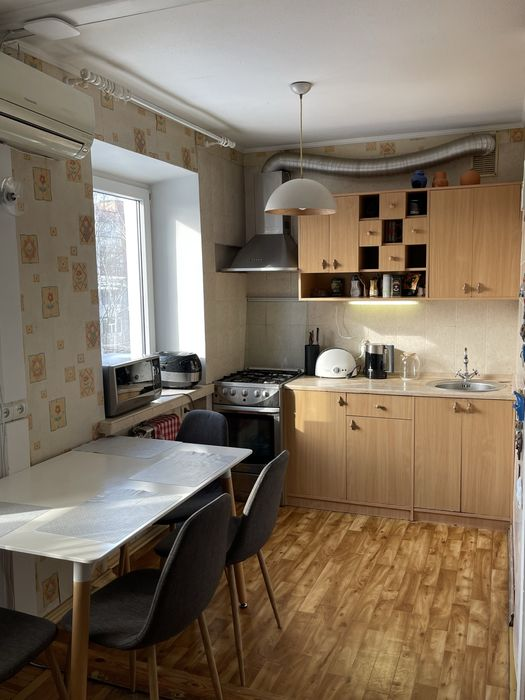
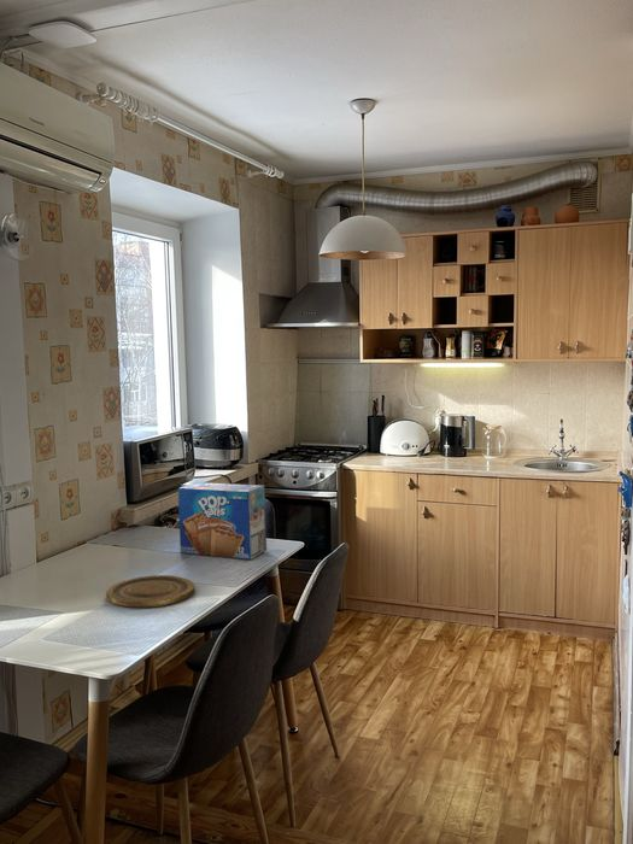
+ toaster pastry box (222, 518)
+ plate (151, 590)
